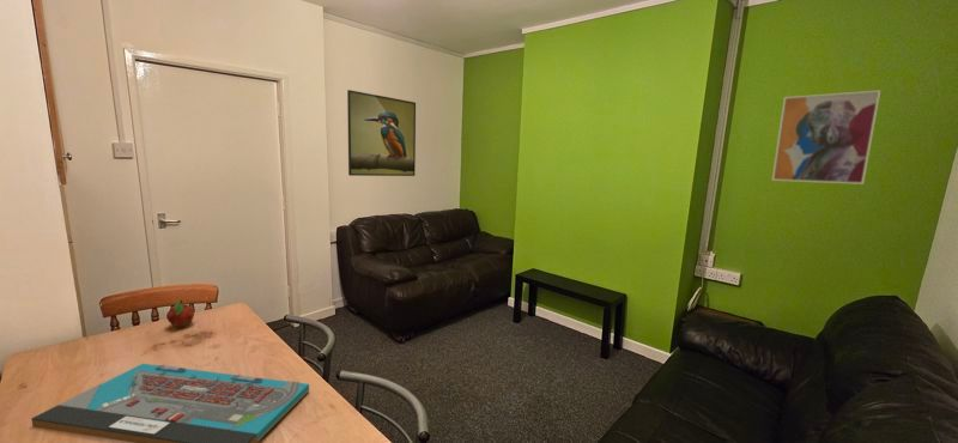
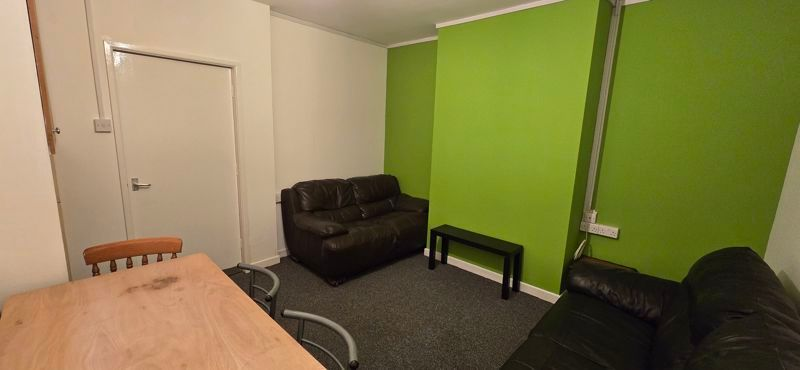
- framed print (383, 136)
- wall art (821, 139)
- fruit (180, 312)
- board game (182, 400)
